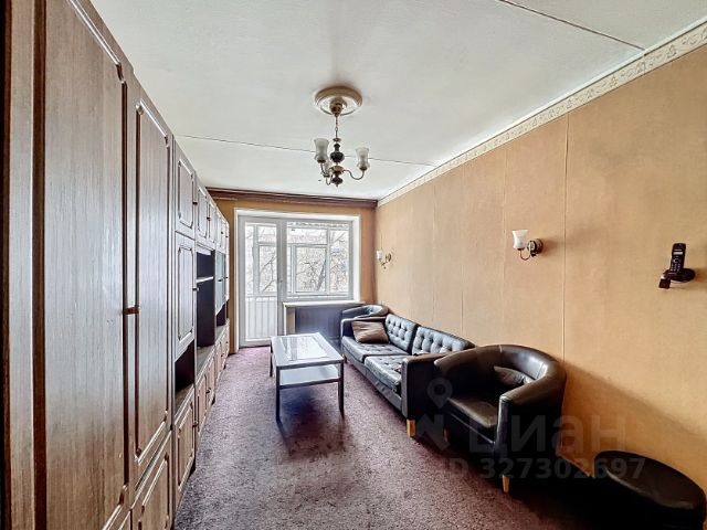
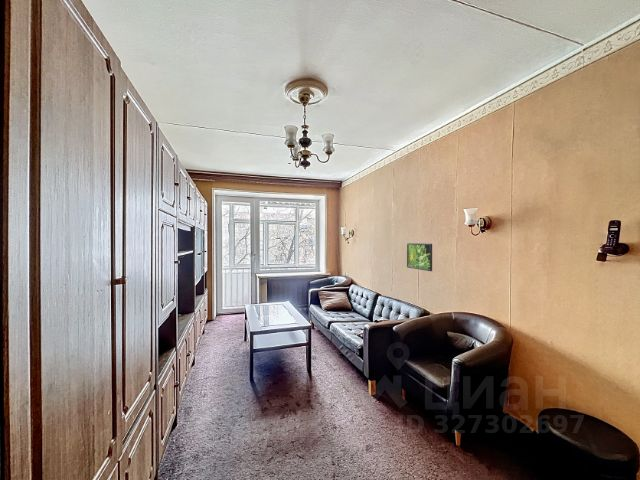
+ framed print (418, 256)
